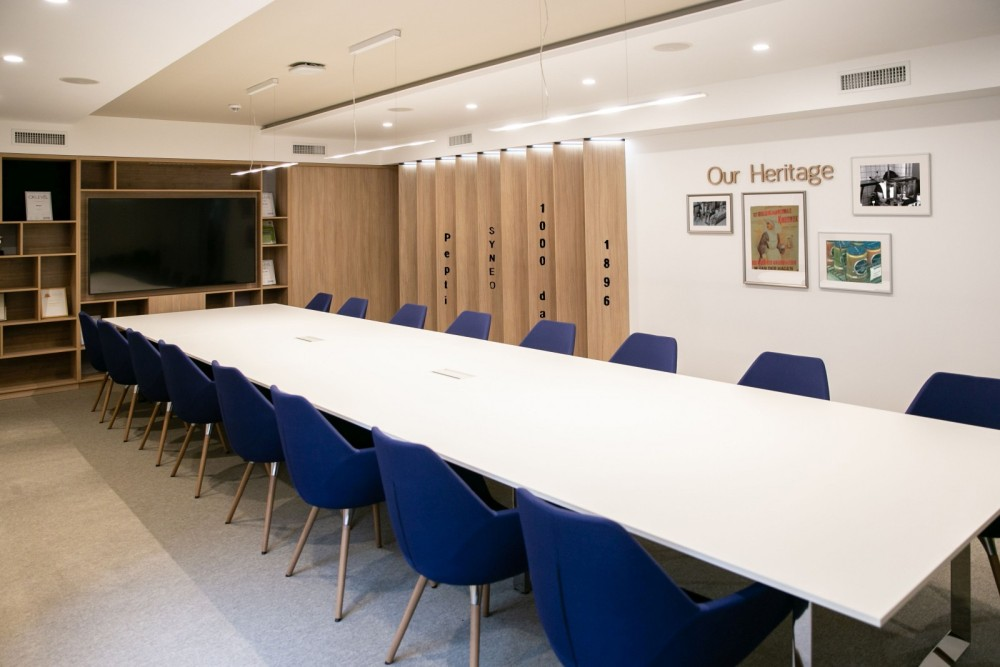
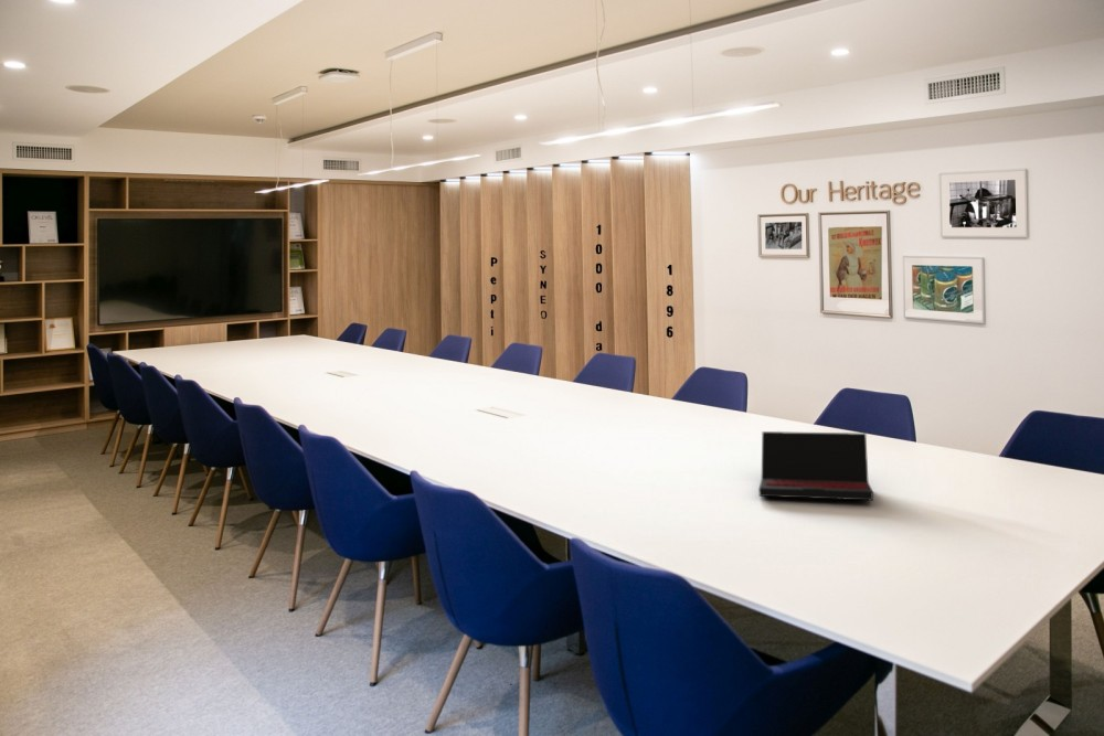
+ laptop (814, 463)
